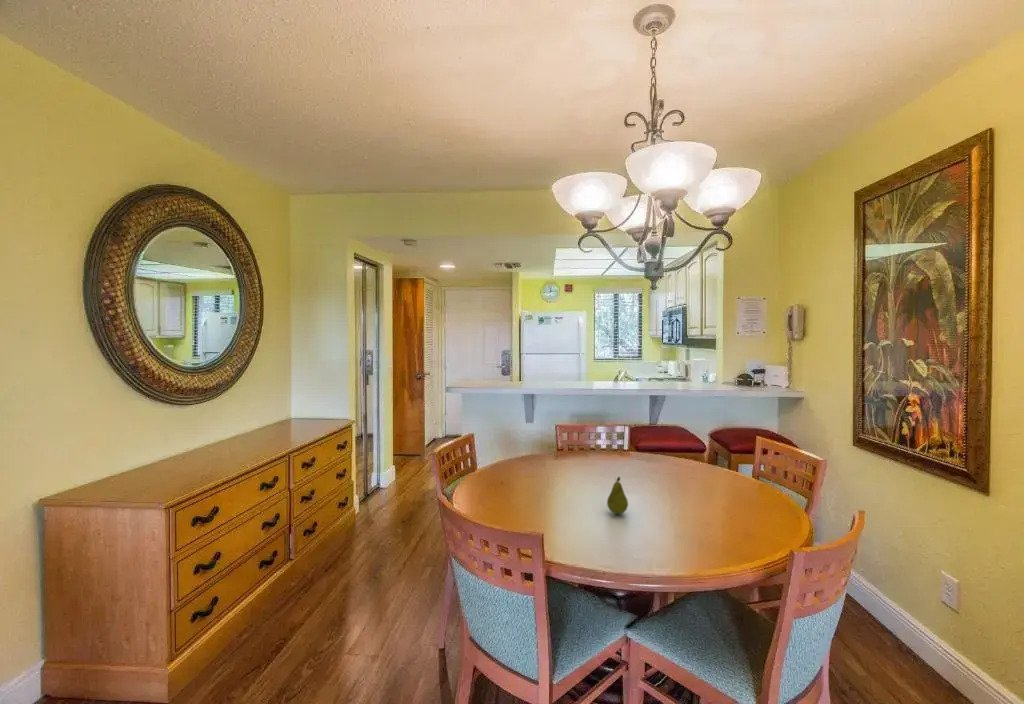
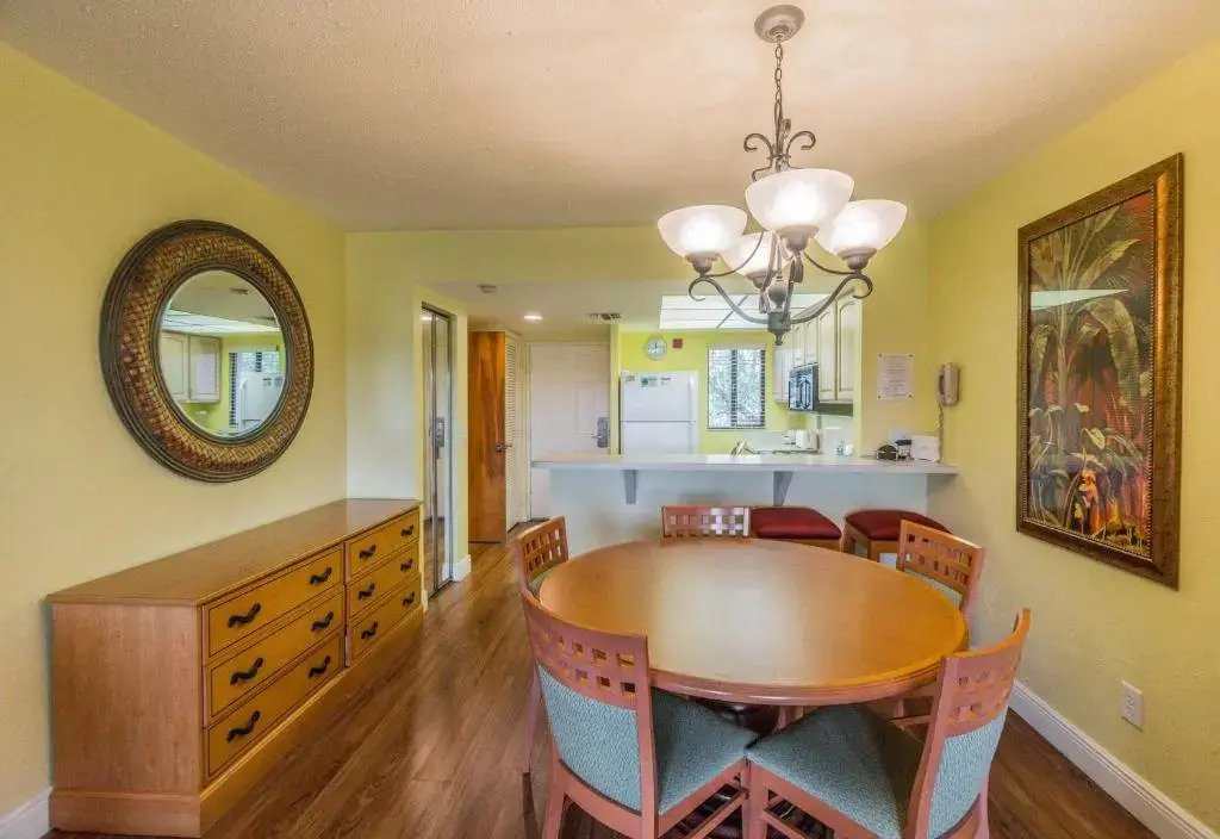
- fruit (617, 495)
